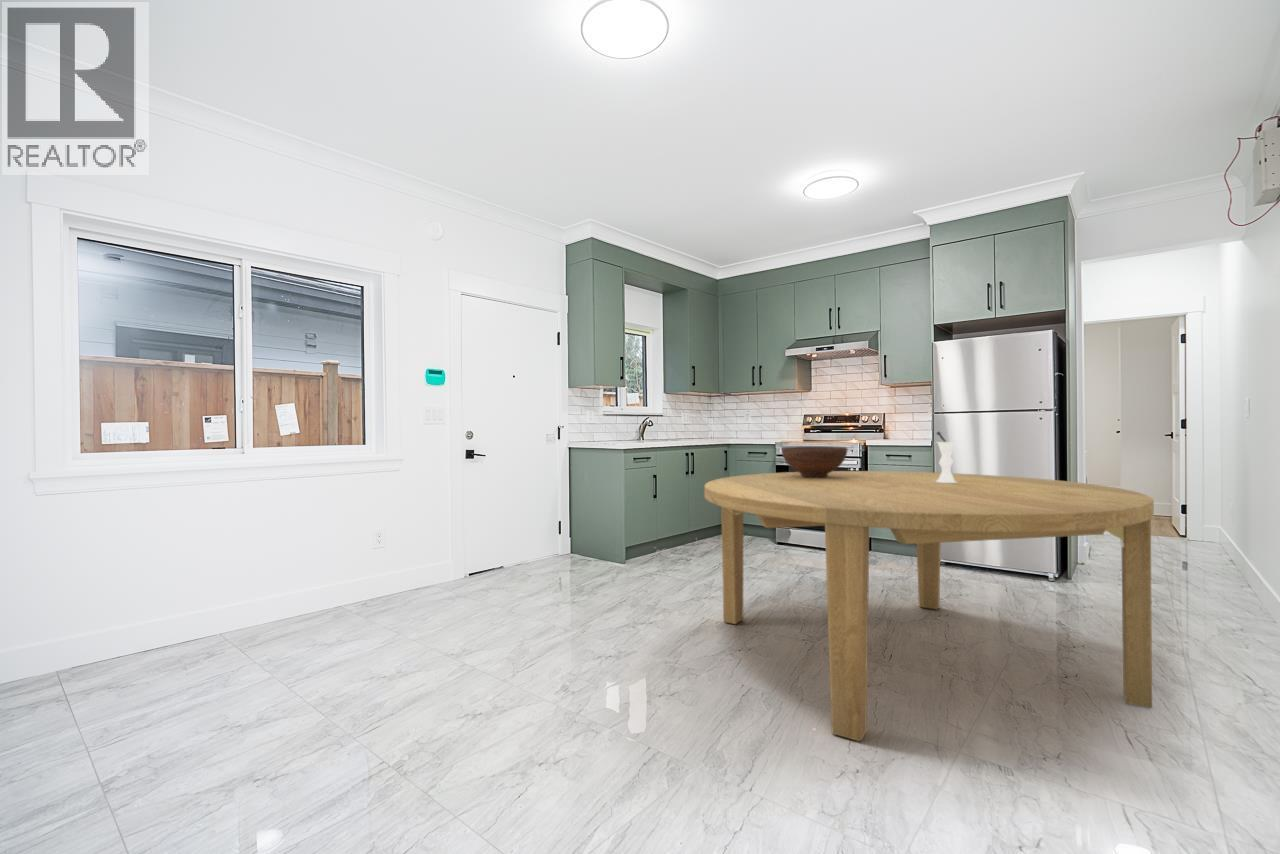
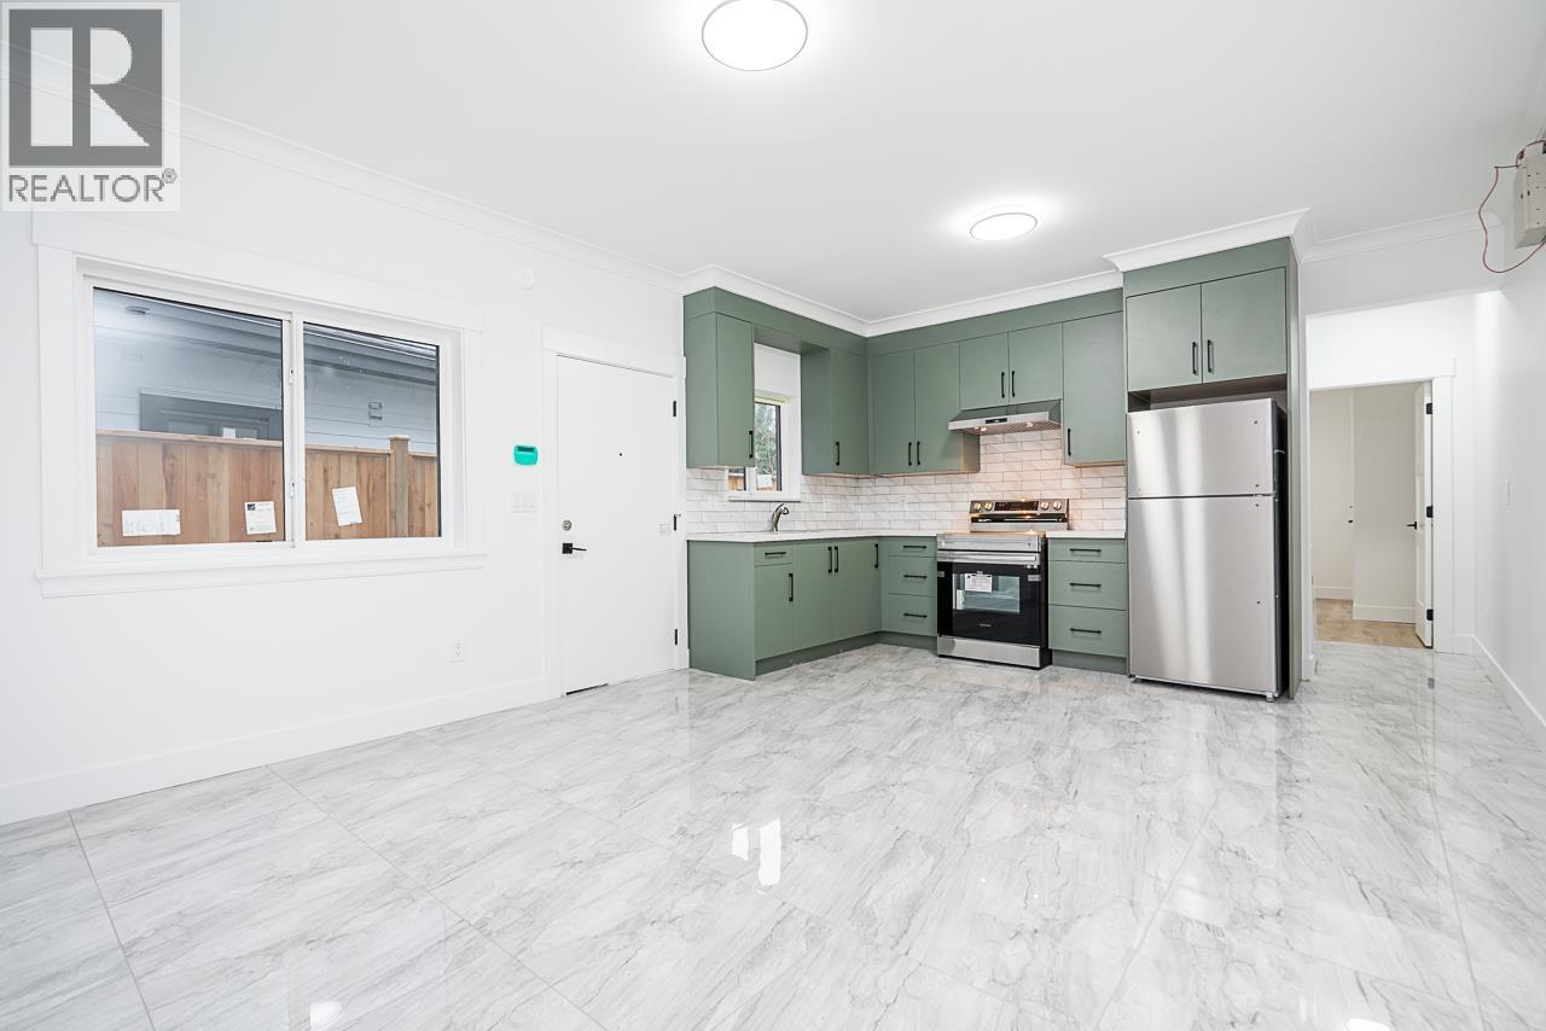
- vase (946, 456)
- dining table (917, 568)
- fruit bowl (814, 461)
